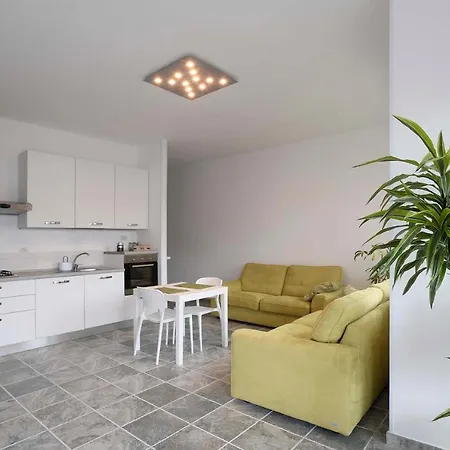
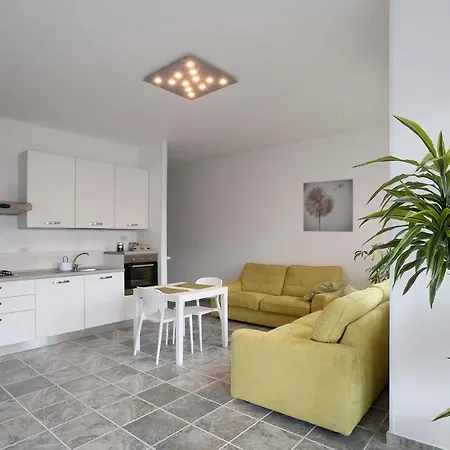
+ wall art (327, 206)
